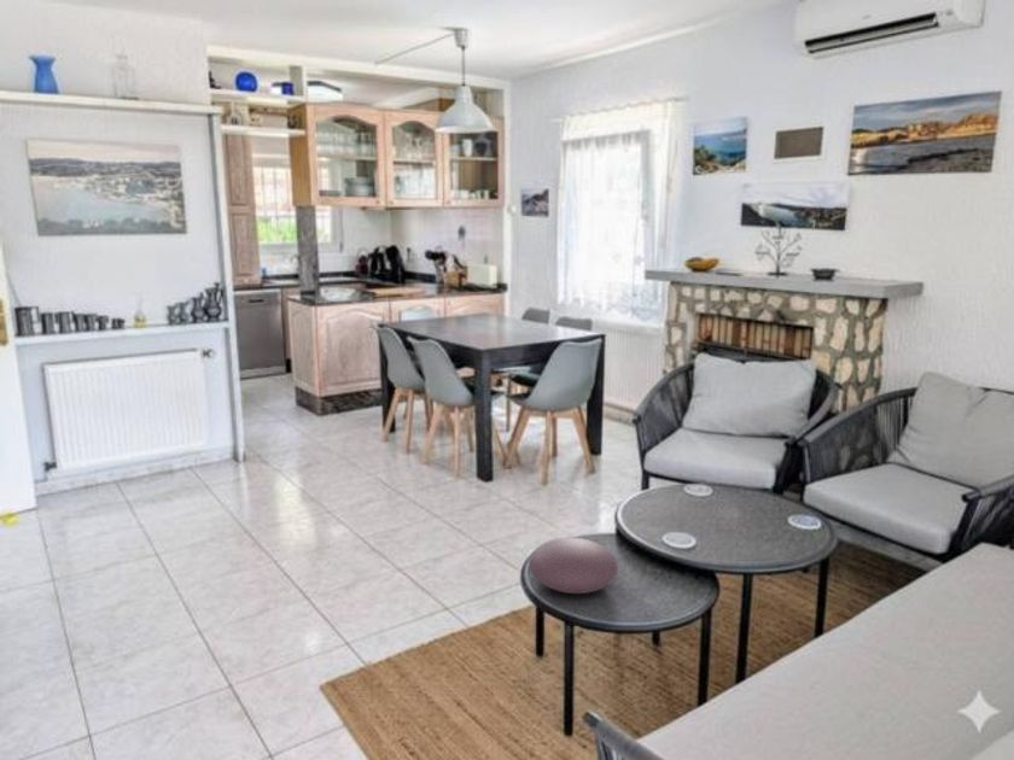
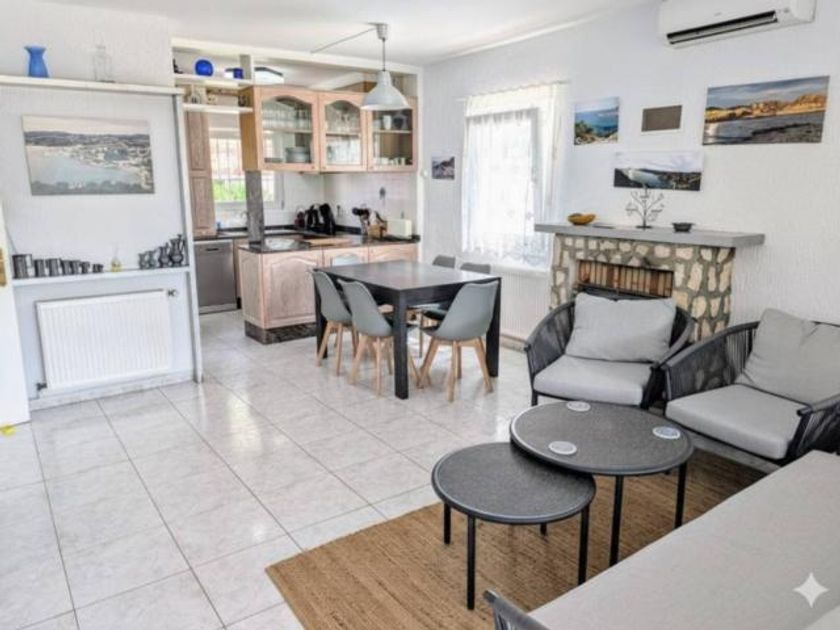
- decorative bowl (572, 563)
